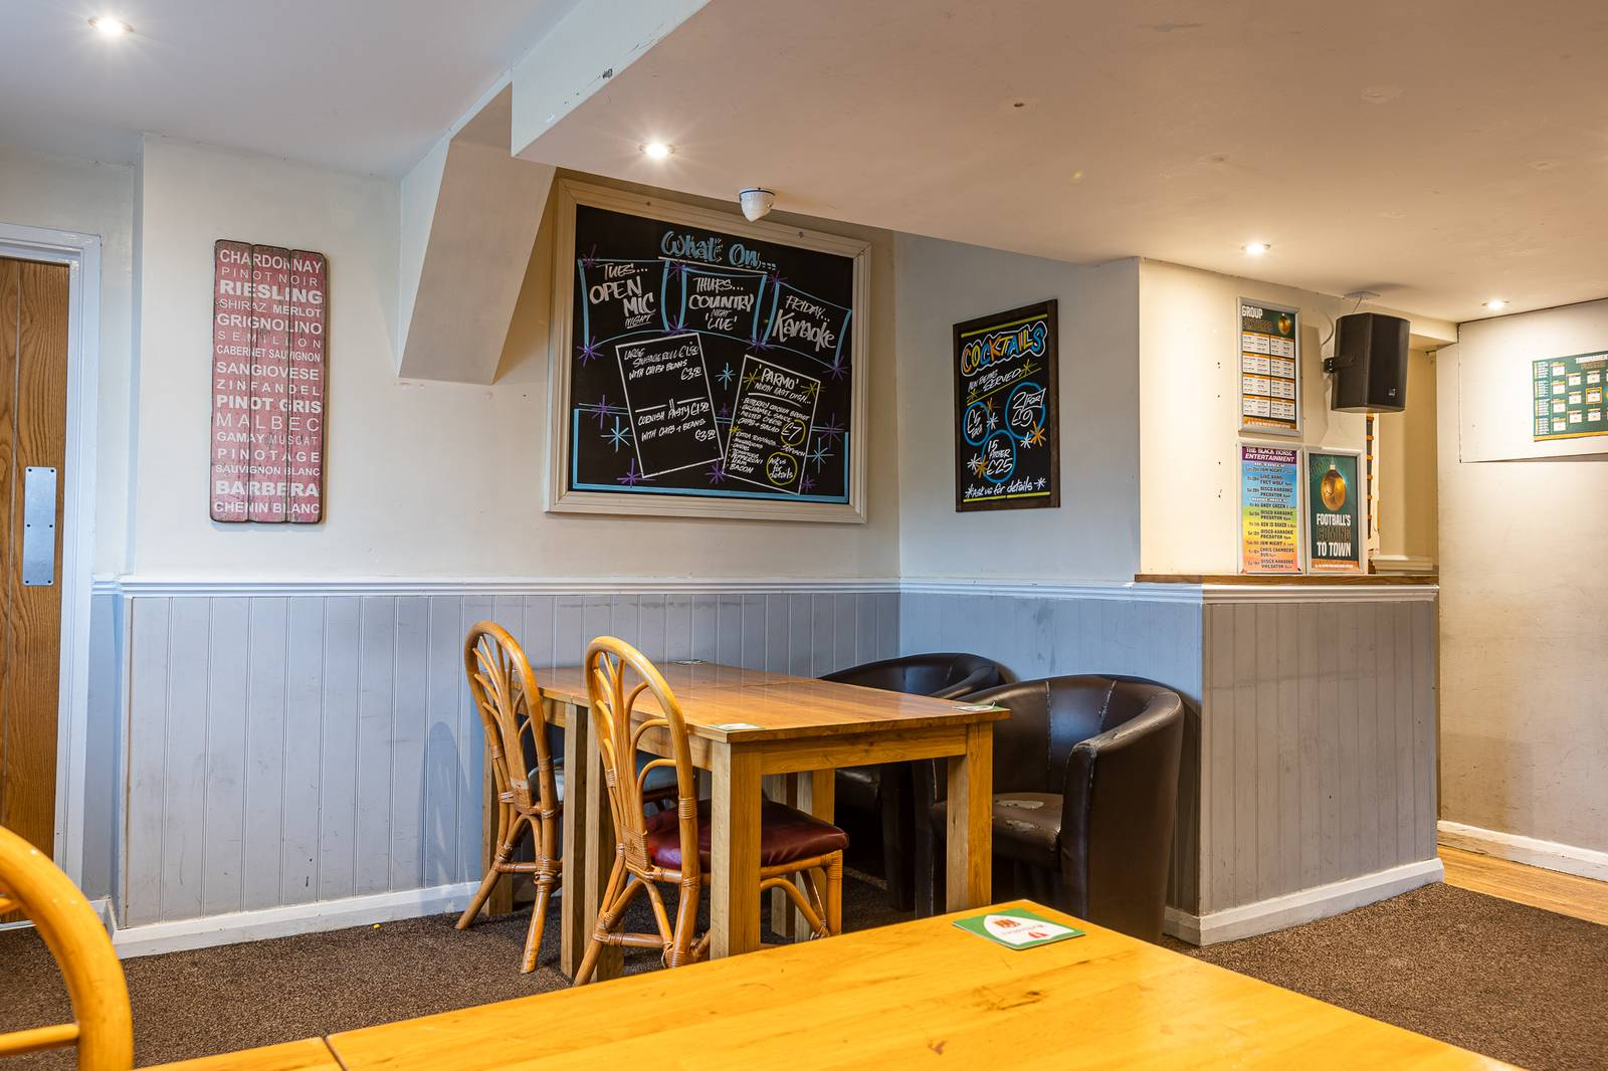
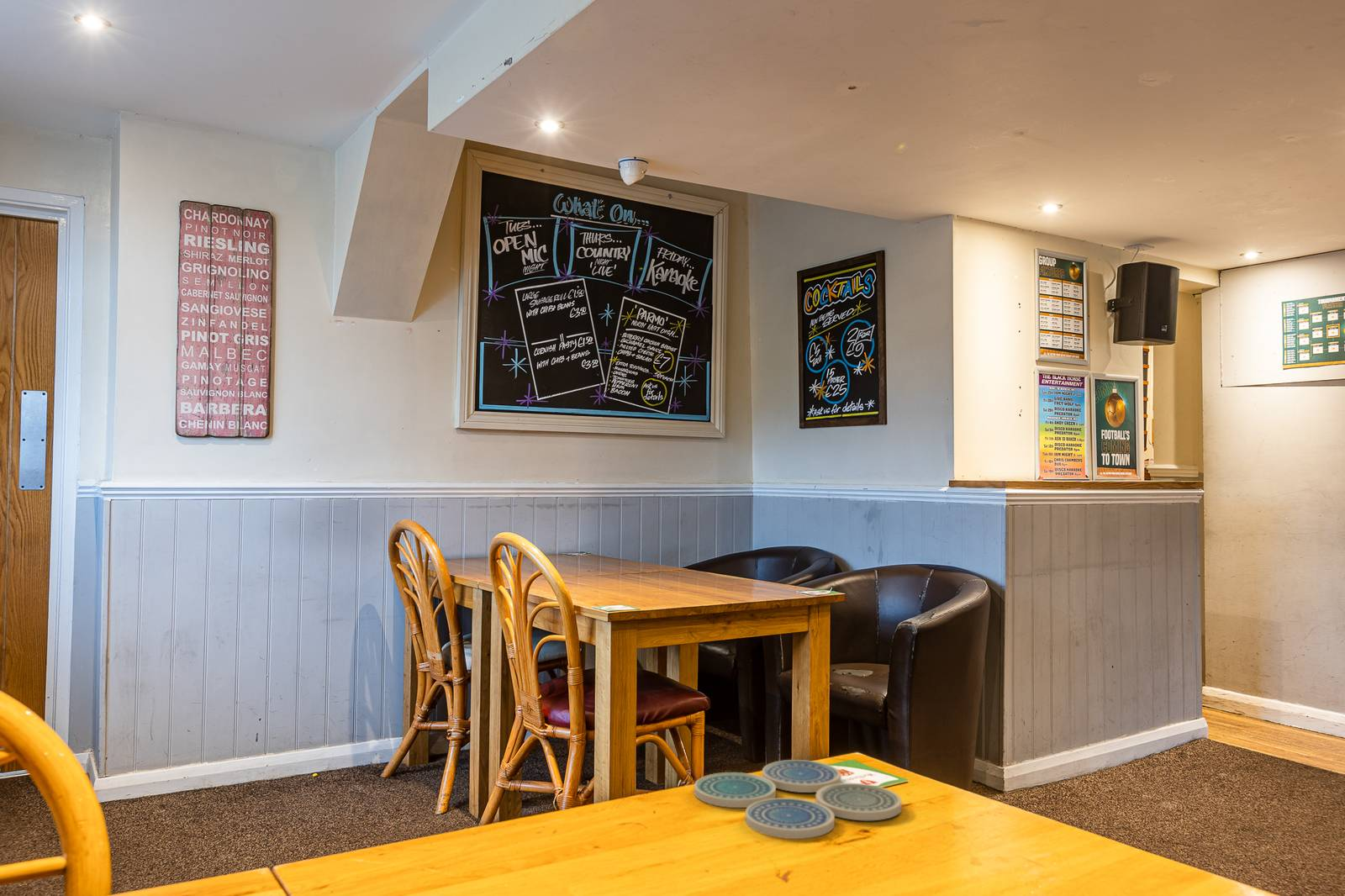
+ drink coaster (795, 791)
